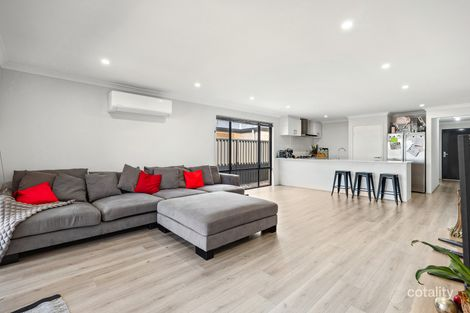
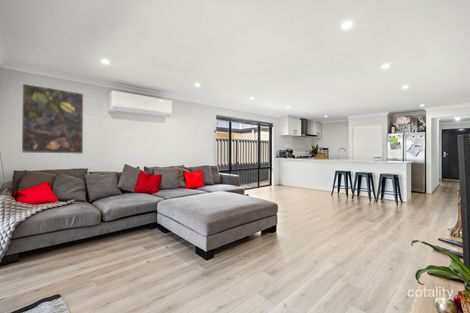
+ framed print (54, 121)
